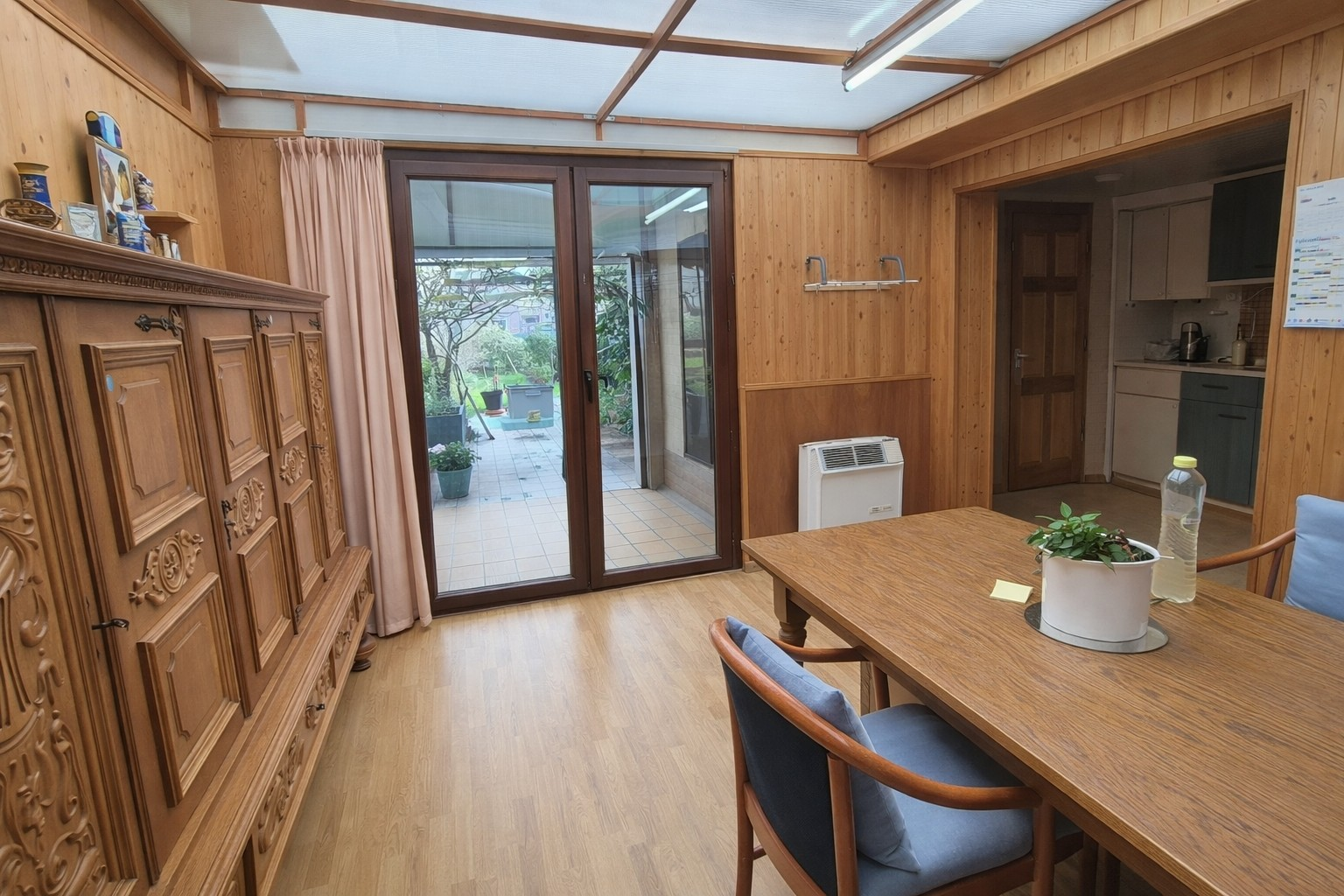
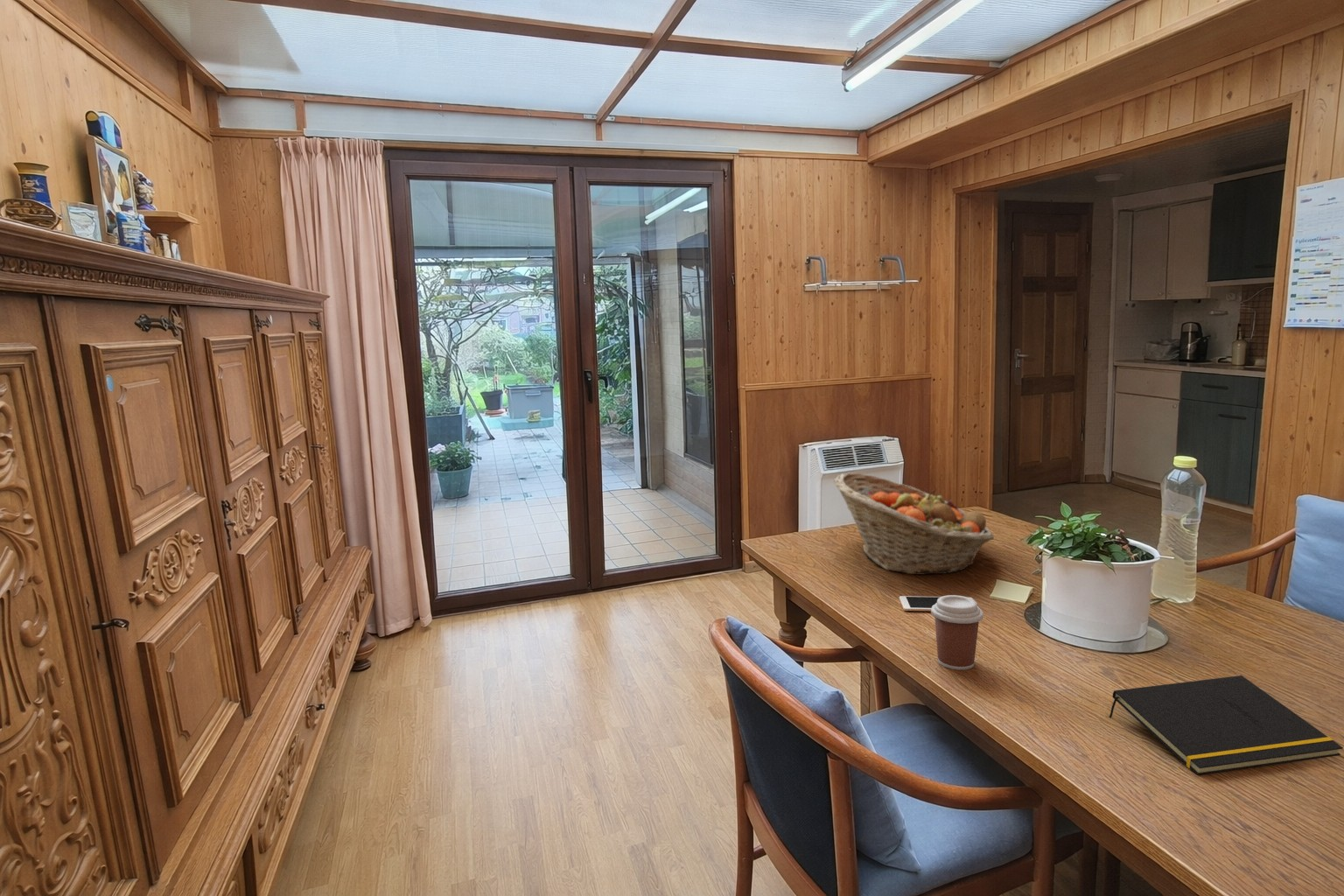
+ cell phone (936, 602)
+ fruit basket (909, 517)
+ coffee cup (956, 632)
+ notepad (1221, 721)
